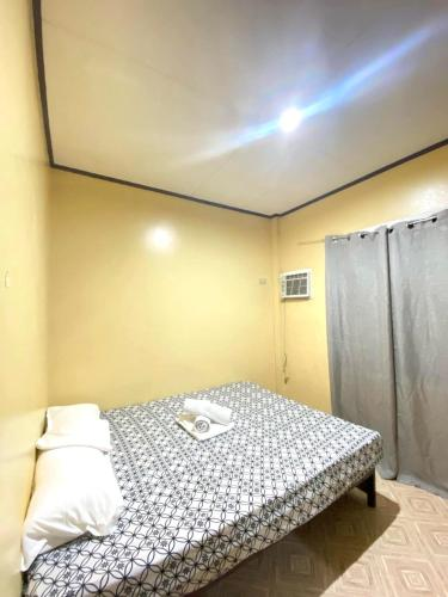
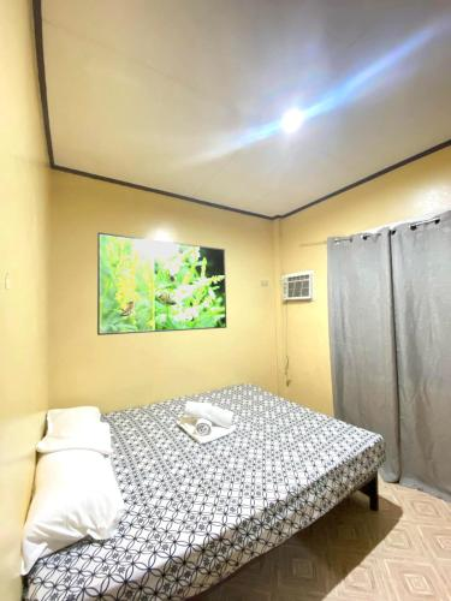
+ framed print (170, 286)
